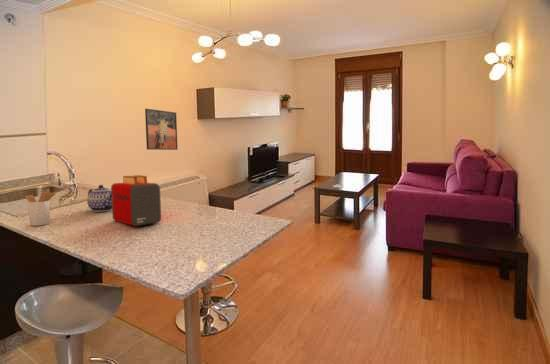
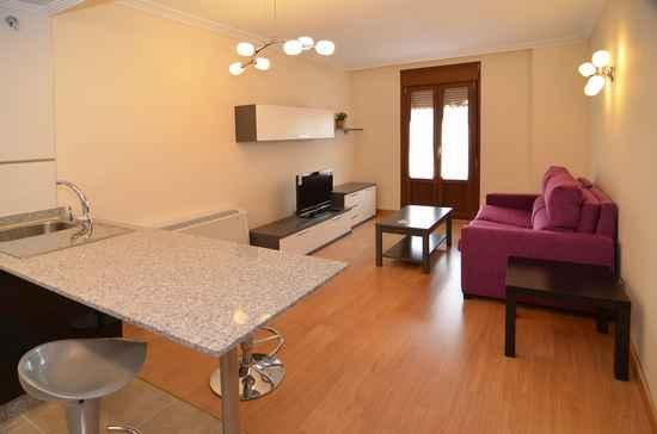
- utensil holder (42, 207)
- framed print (162, 130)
- toaster (135, 198)
- teapot (101, 197)
